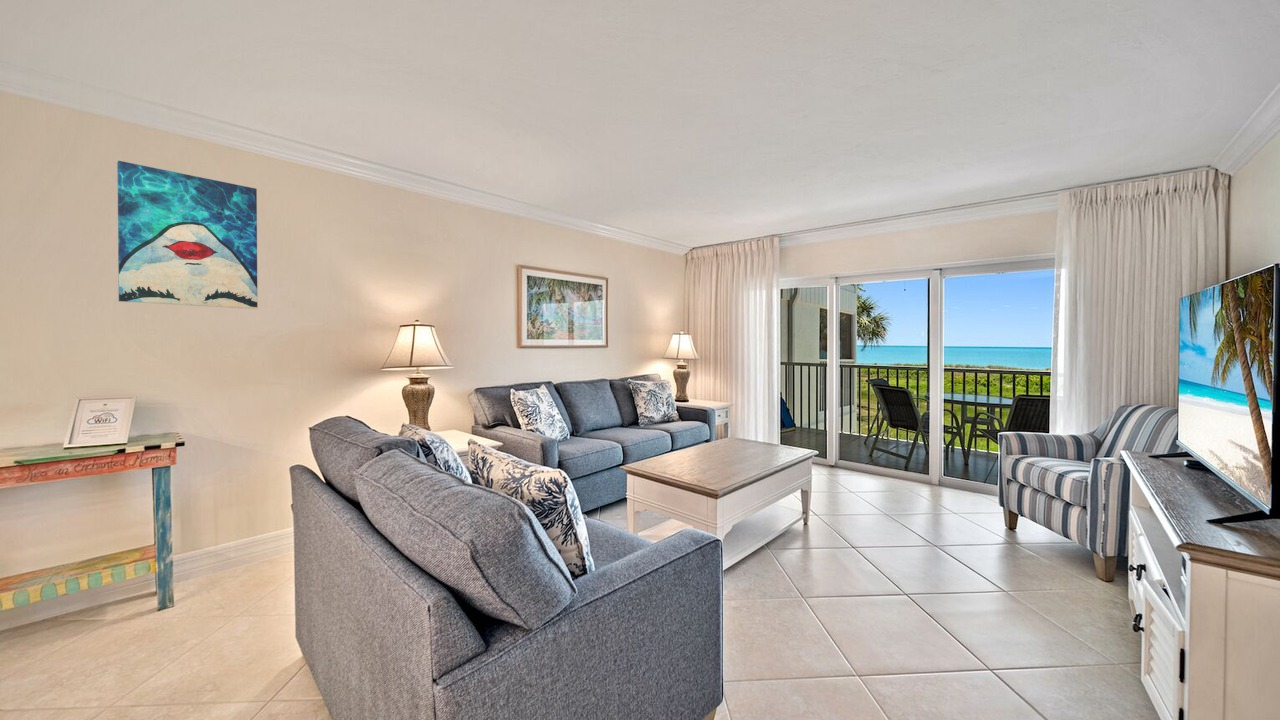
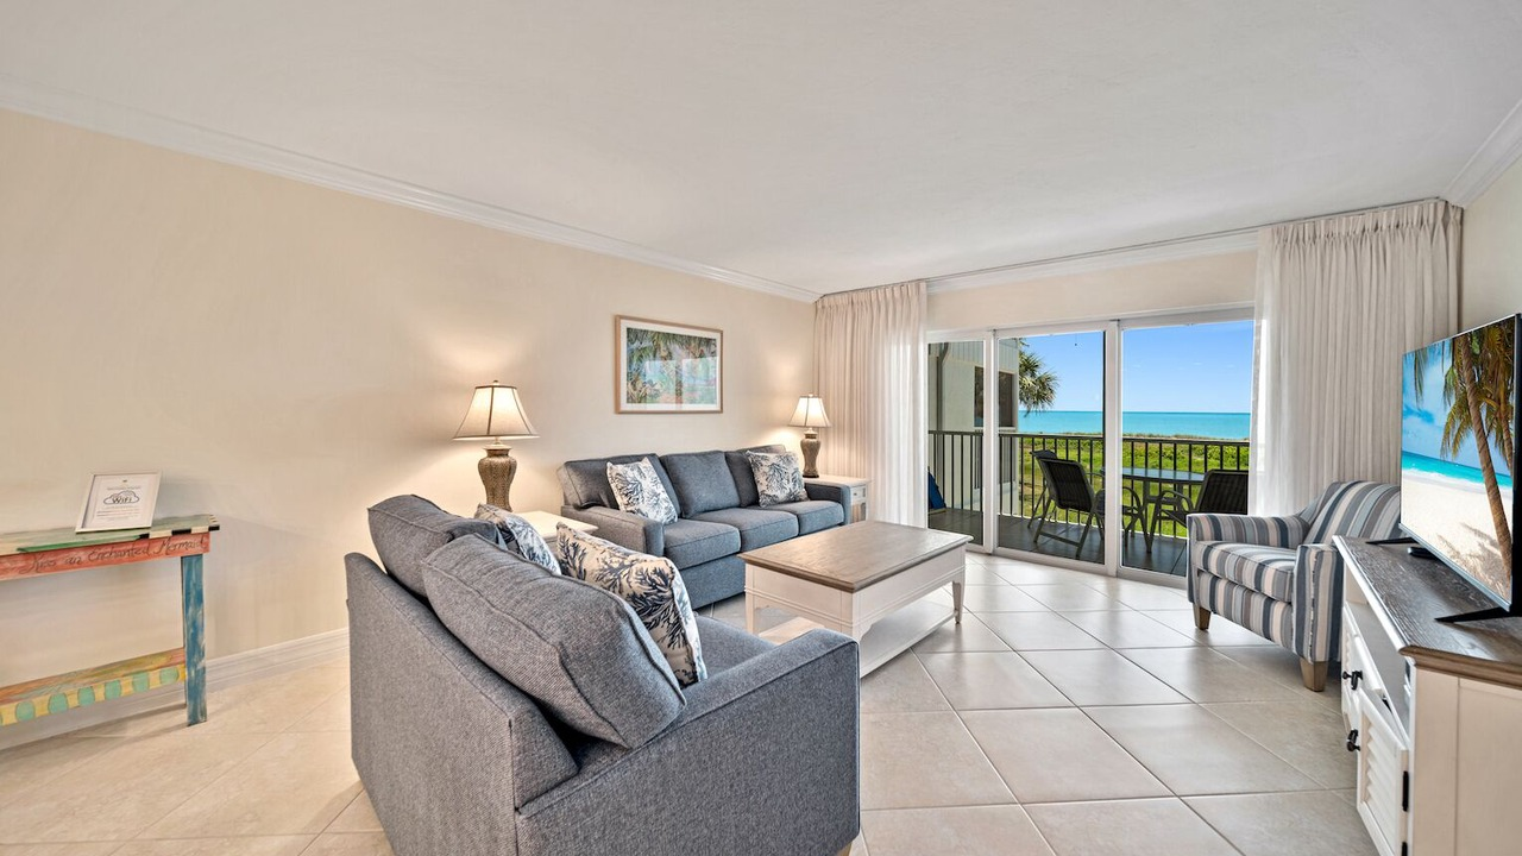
- wall art (192, 241)
